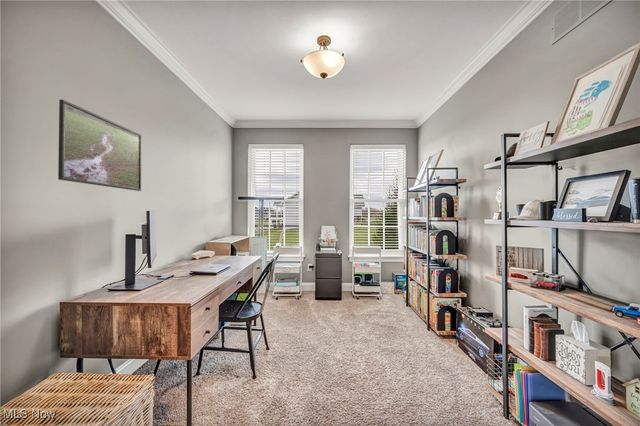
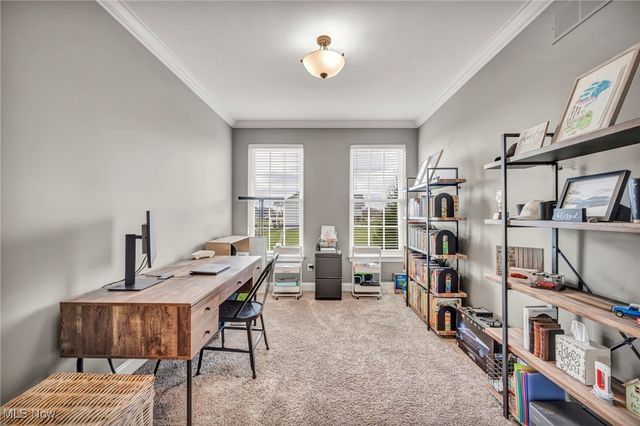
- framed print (107, 153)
